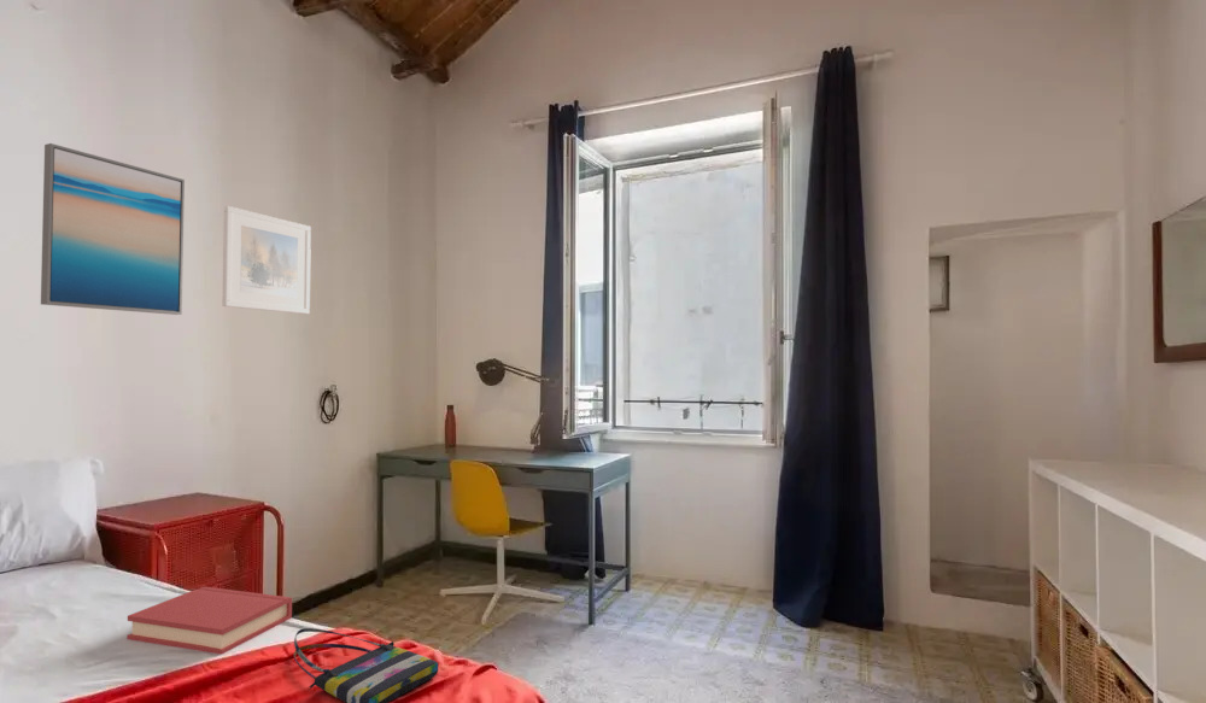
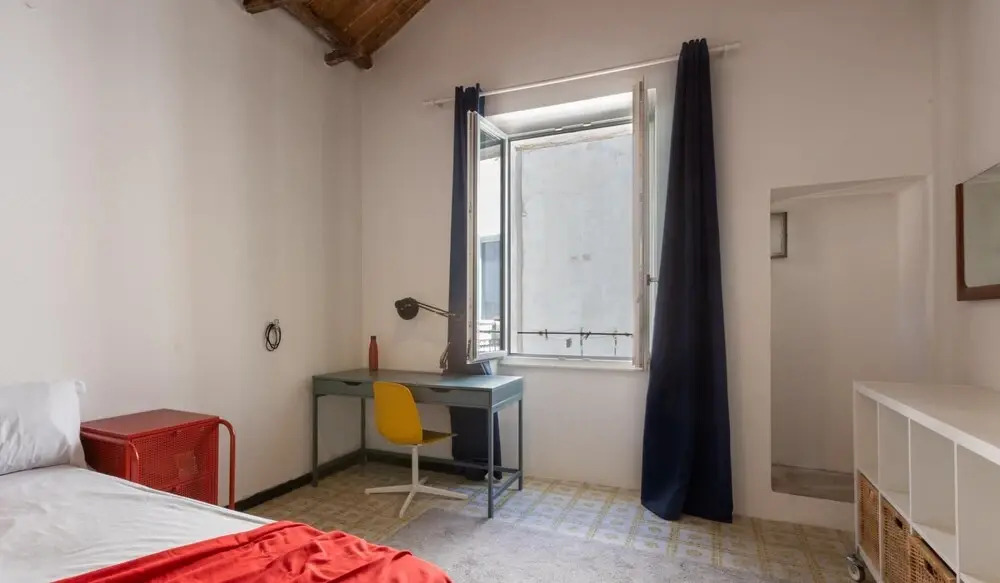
- tote bag (351, 660)
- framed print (269, 263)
- hardback book (212, 616)
- wall art (118, 236)
